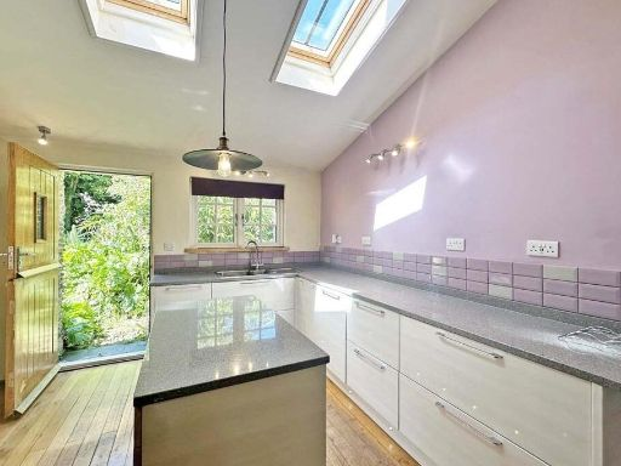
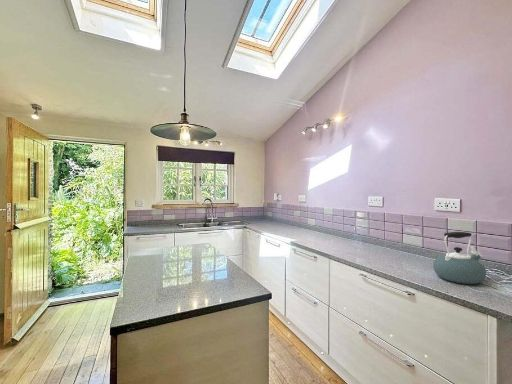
+ kettle (461, 255)
